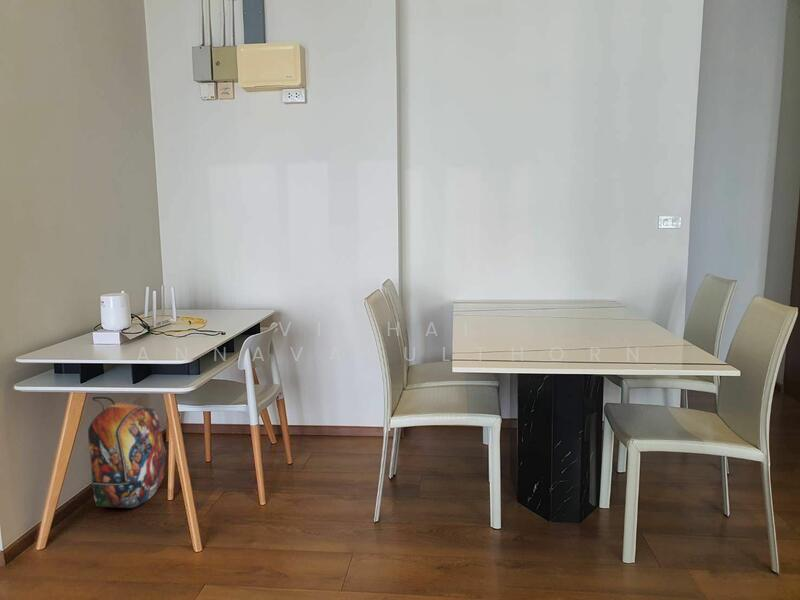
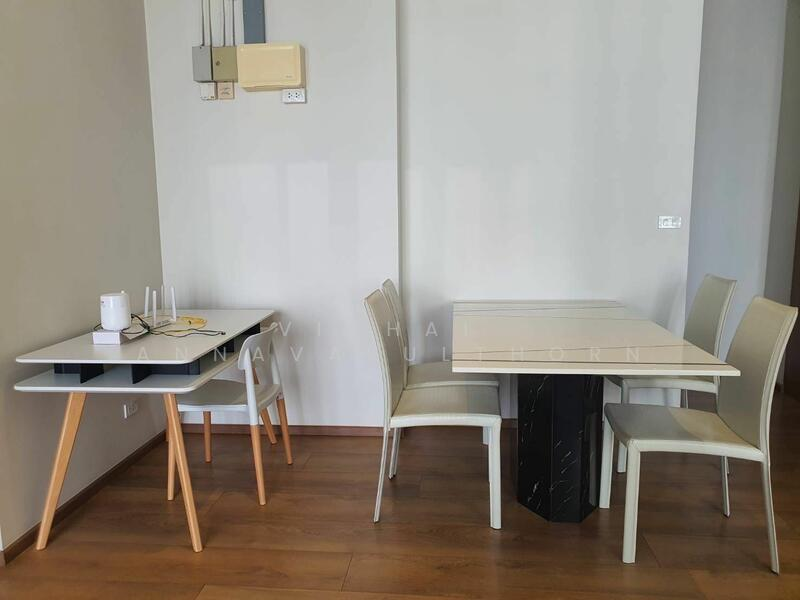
- backpack (125, 448)
